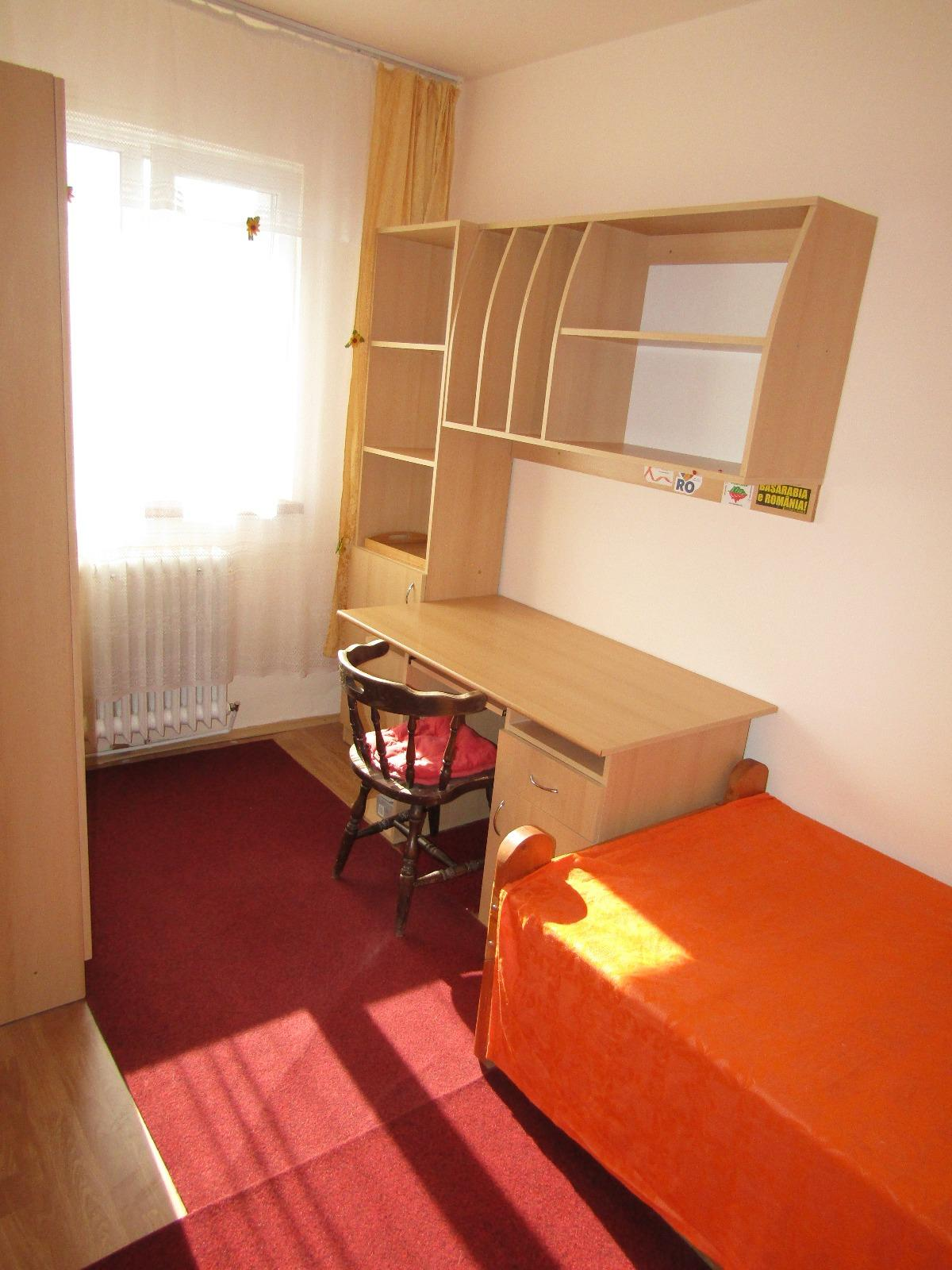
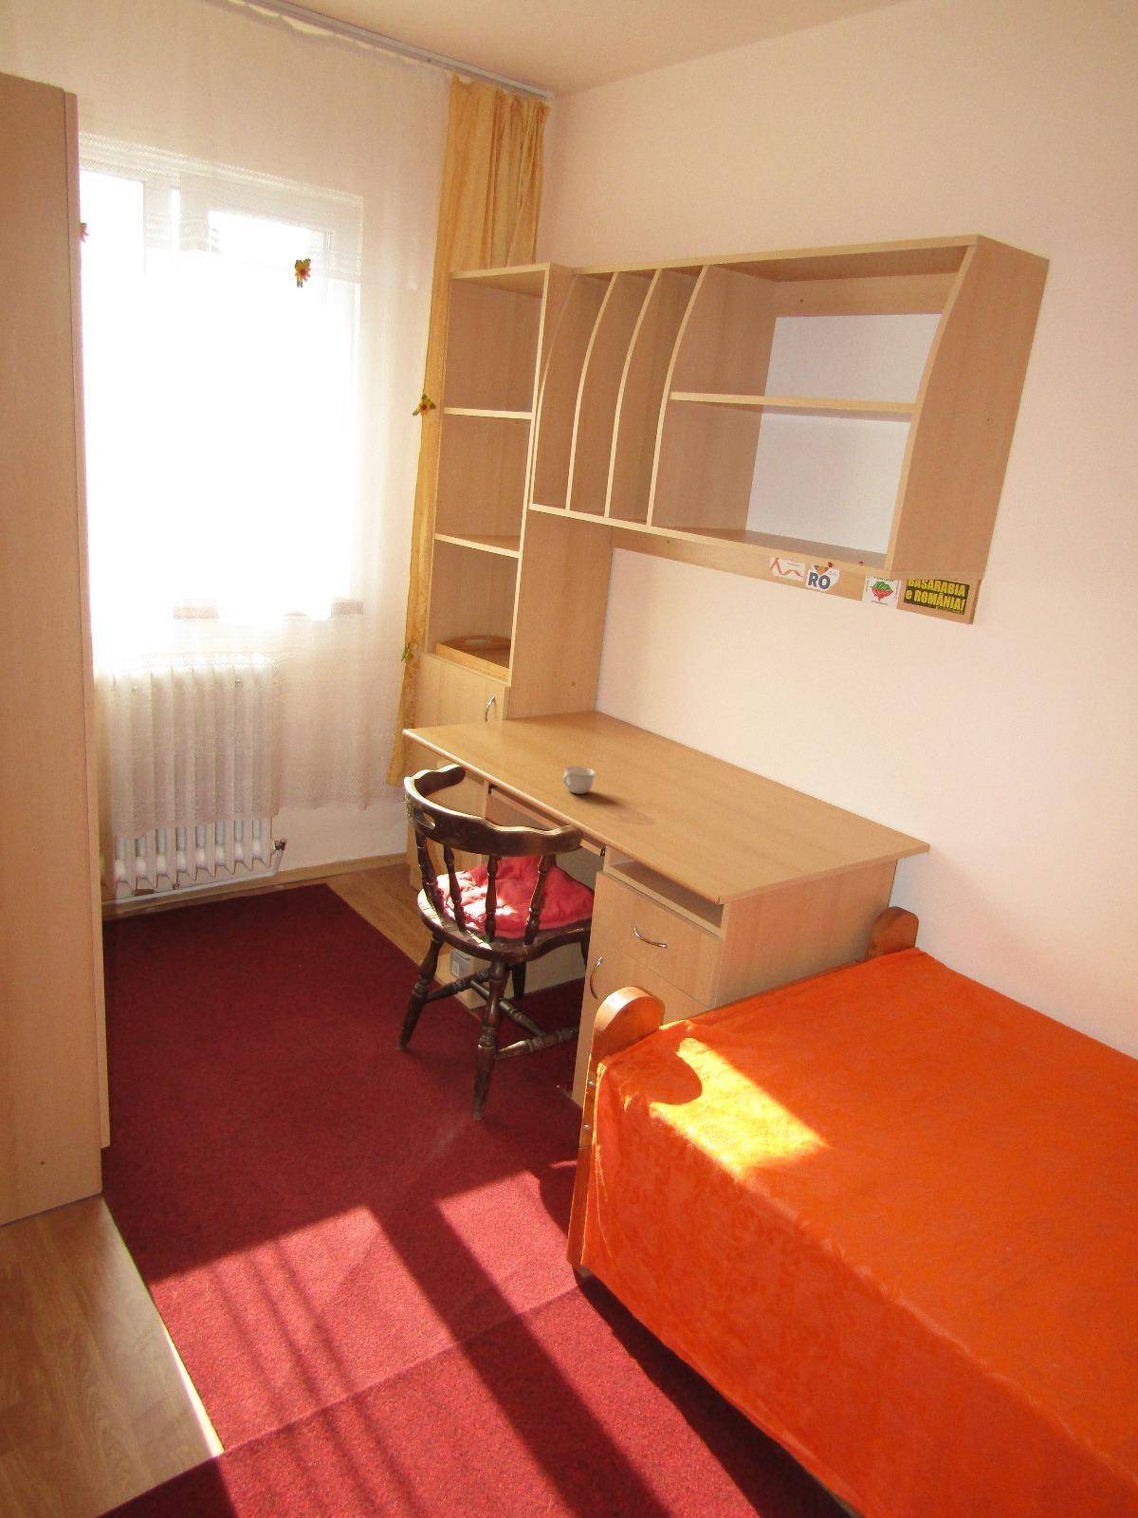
+ cup (575, 781)
